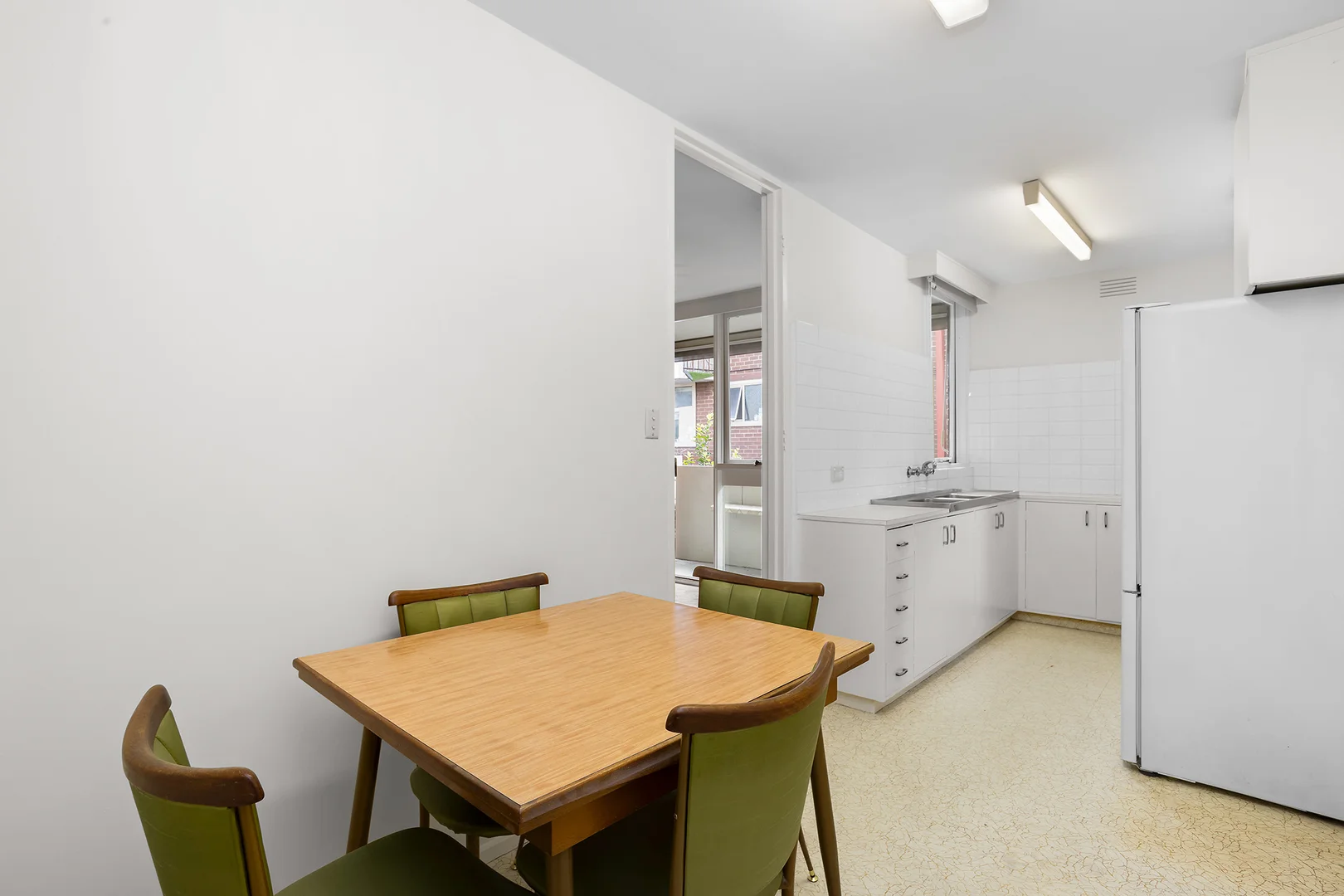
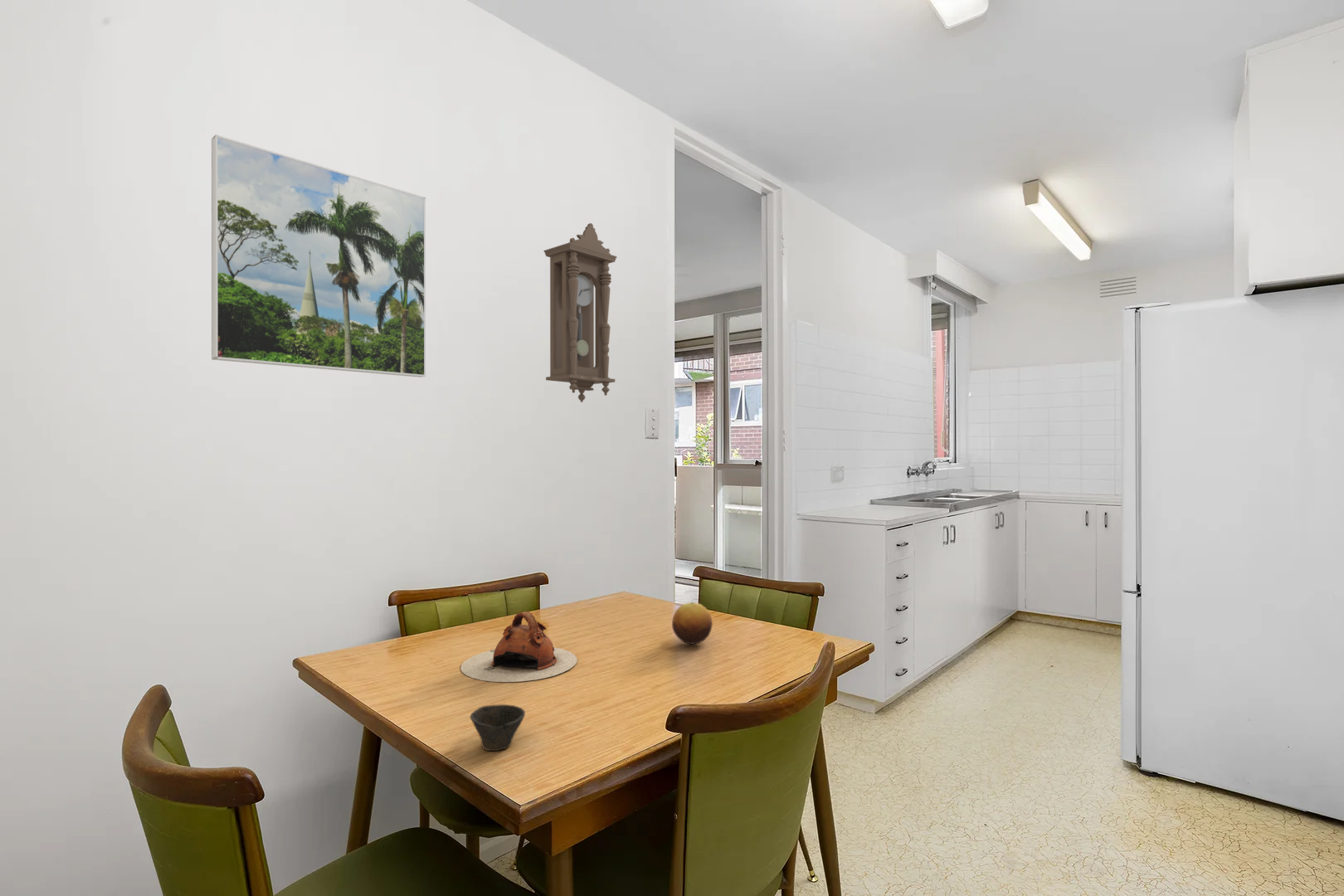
+ fruit (692, 622)
+ cup (496, 727)
+ pendulum clock (581, 314)
+ teapot (519, 637)
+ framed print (329, 270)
